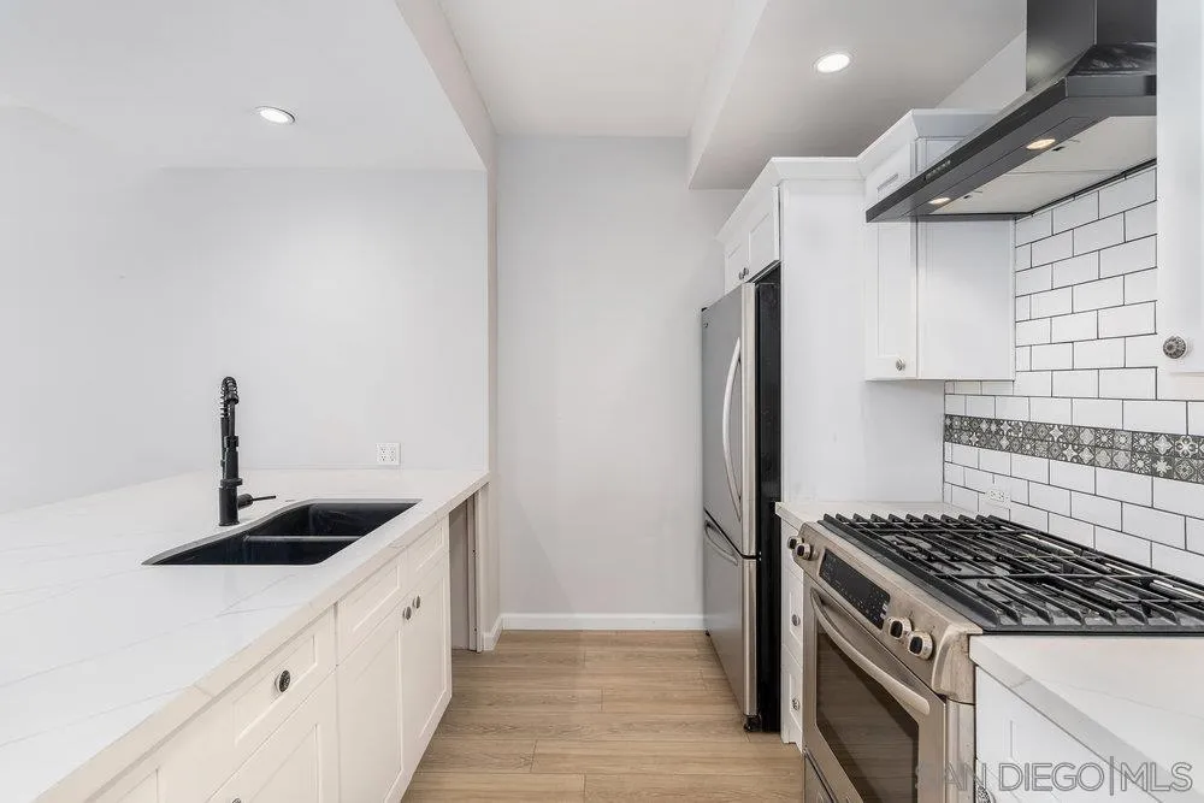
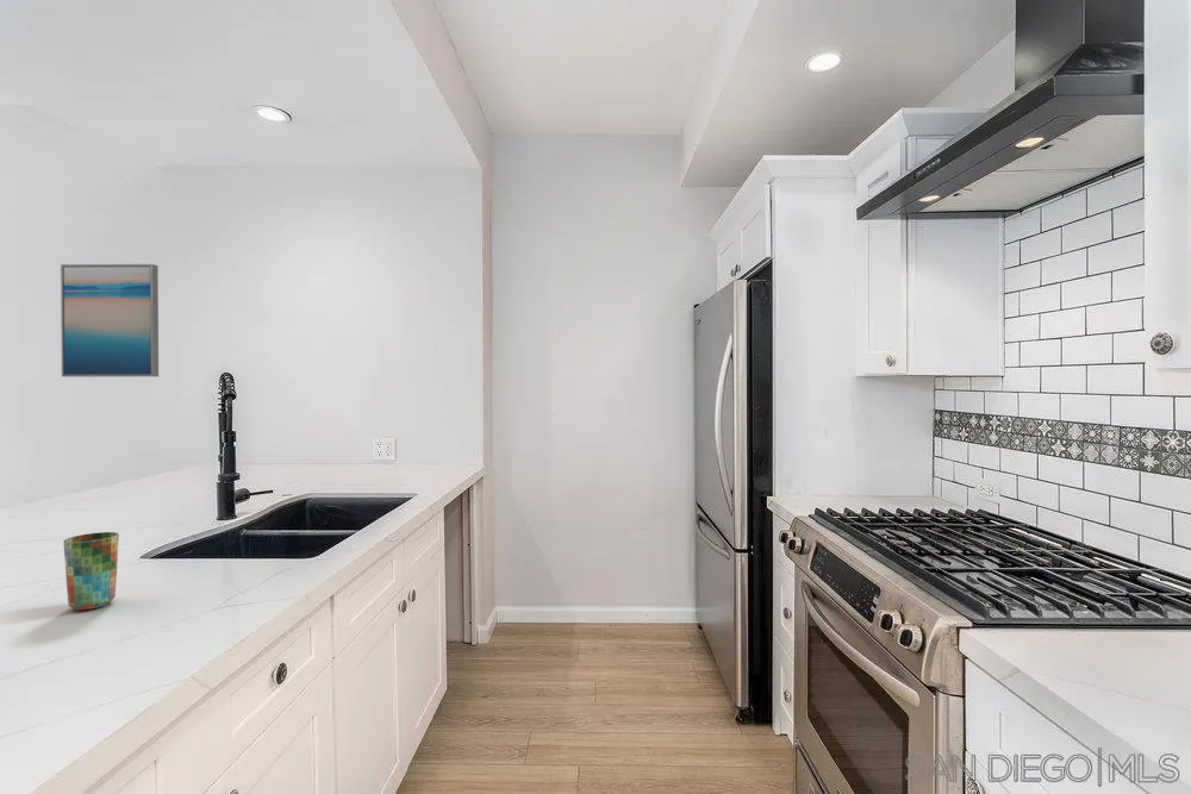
+ cup (92, 570)
+ wall art (110, 320)
